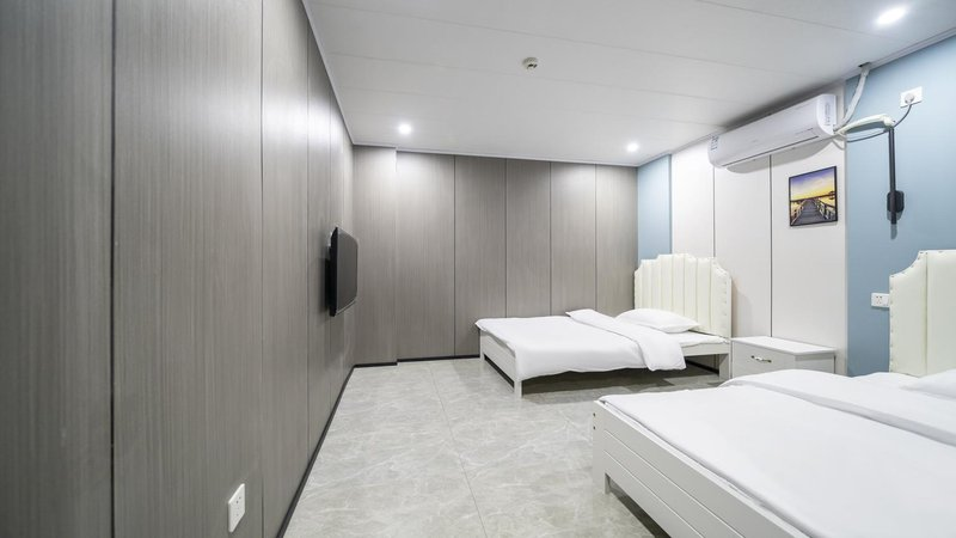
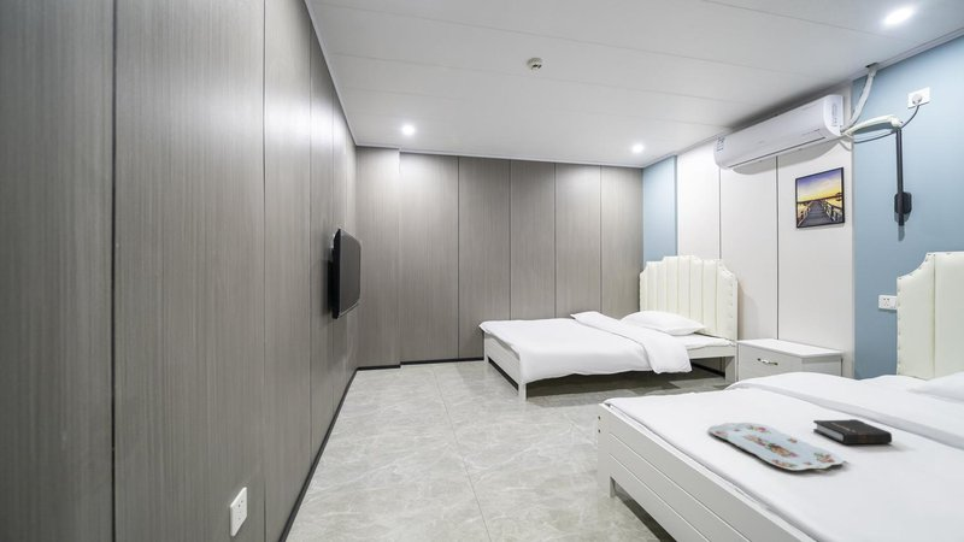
+ serving tray (769, 443)
+ hardback book (851, 431)
